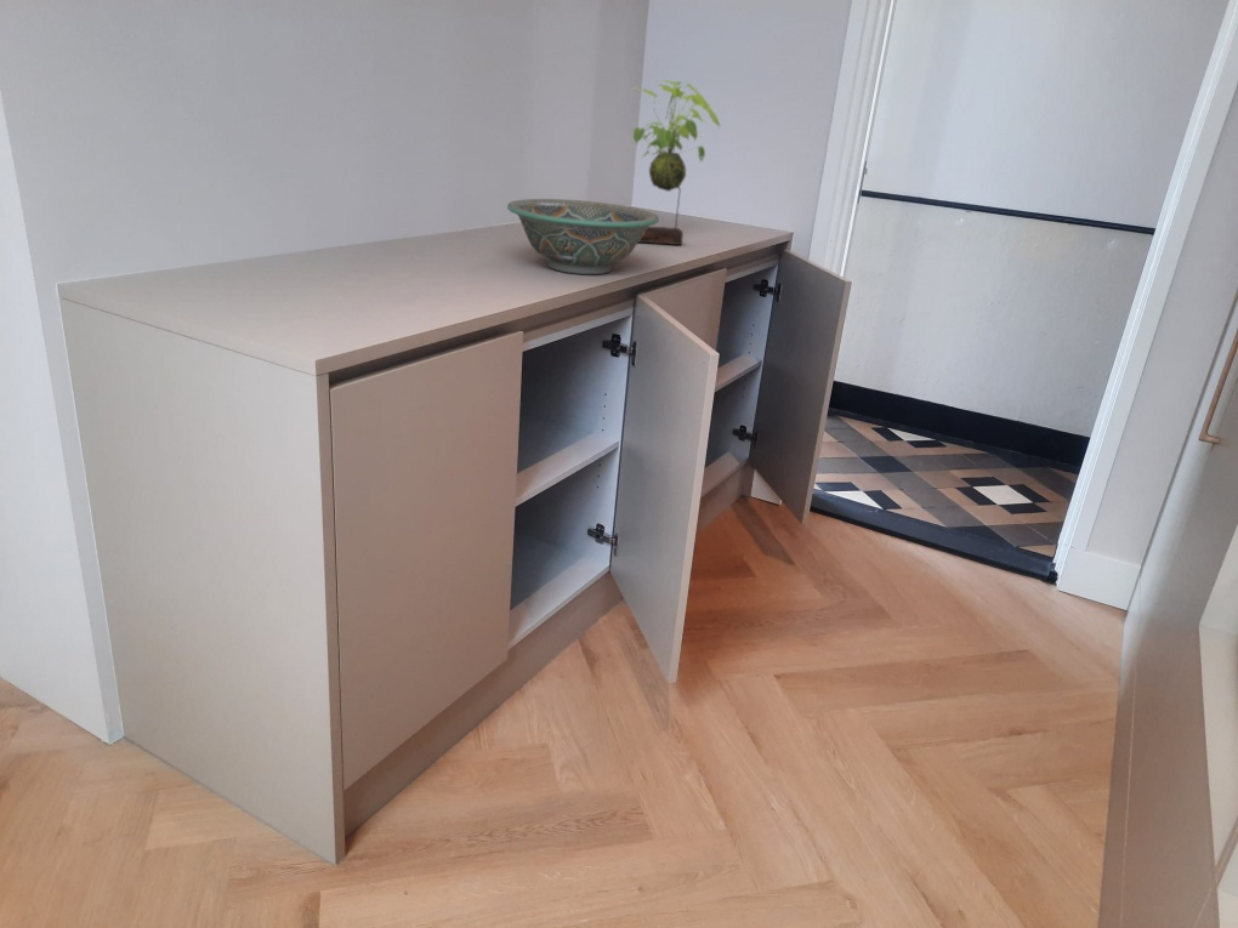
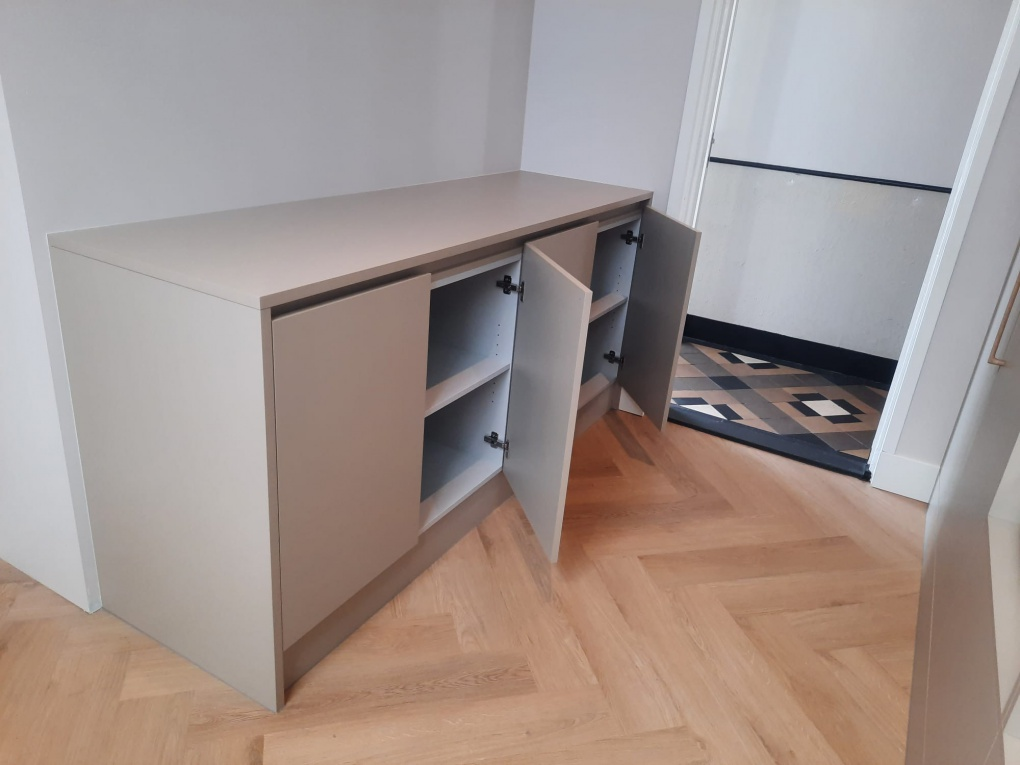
- plant (669, 156)
- decorative bowl (581, 239)
